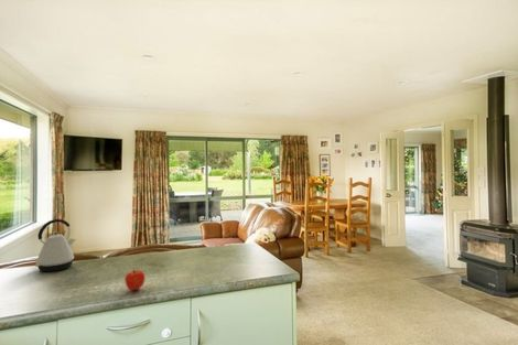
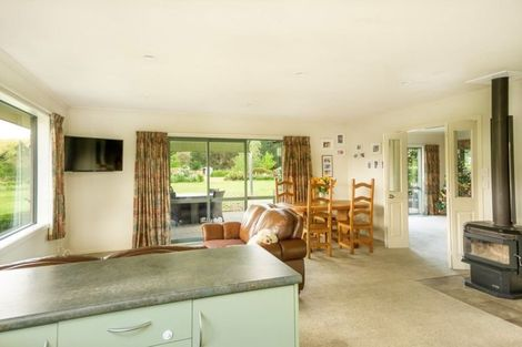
- fruit (134, 279)
- kettle (56, 242)
